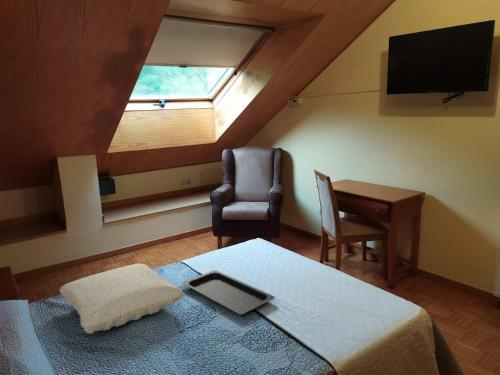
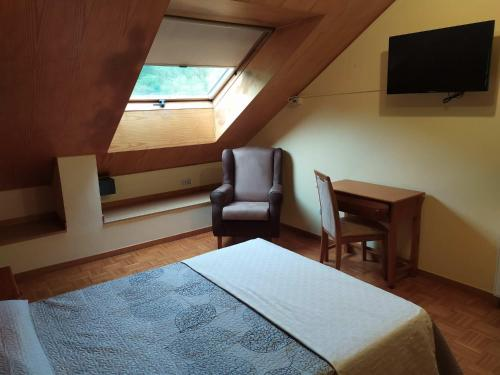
- pillow (120, 293)
- serving tray (226, 291)
